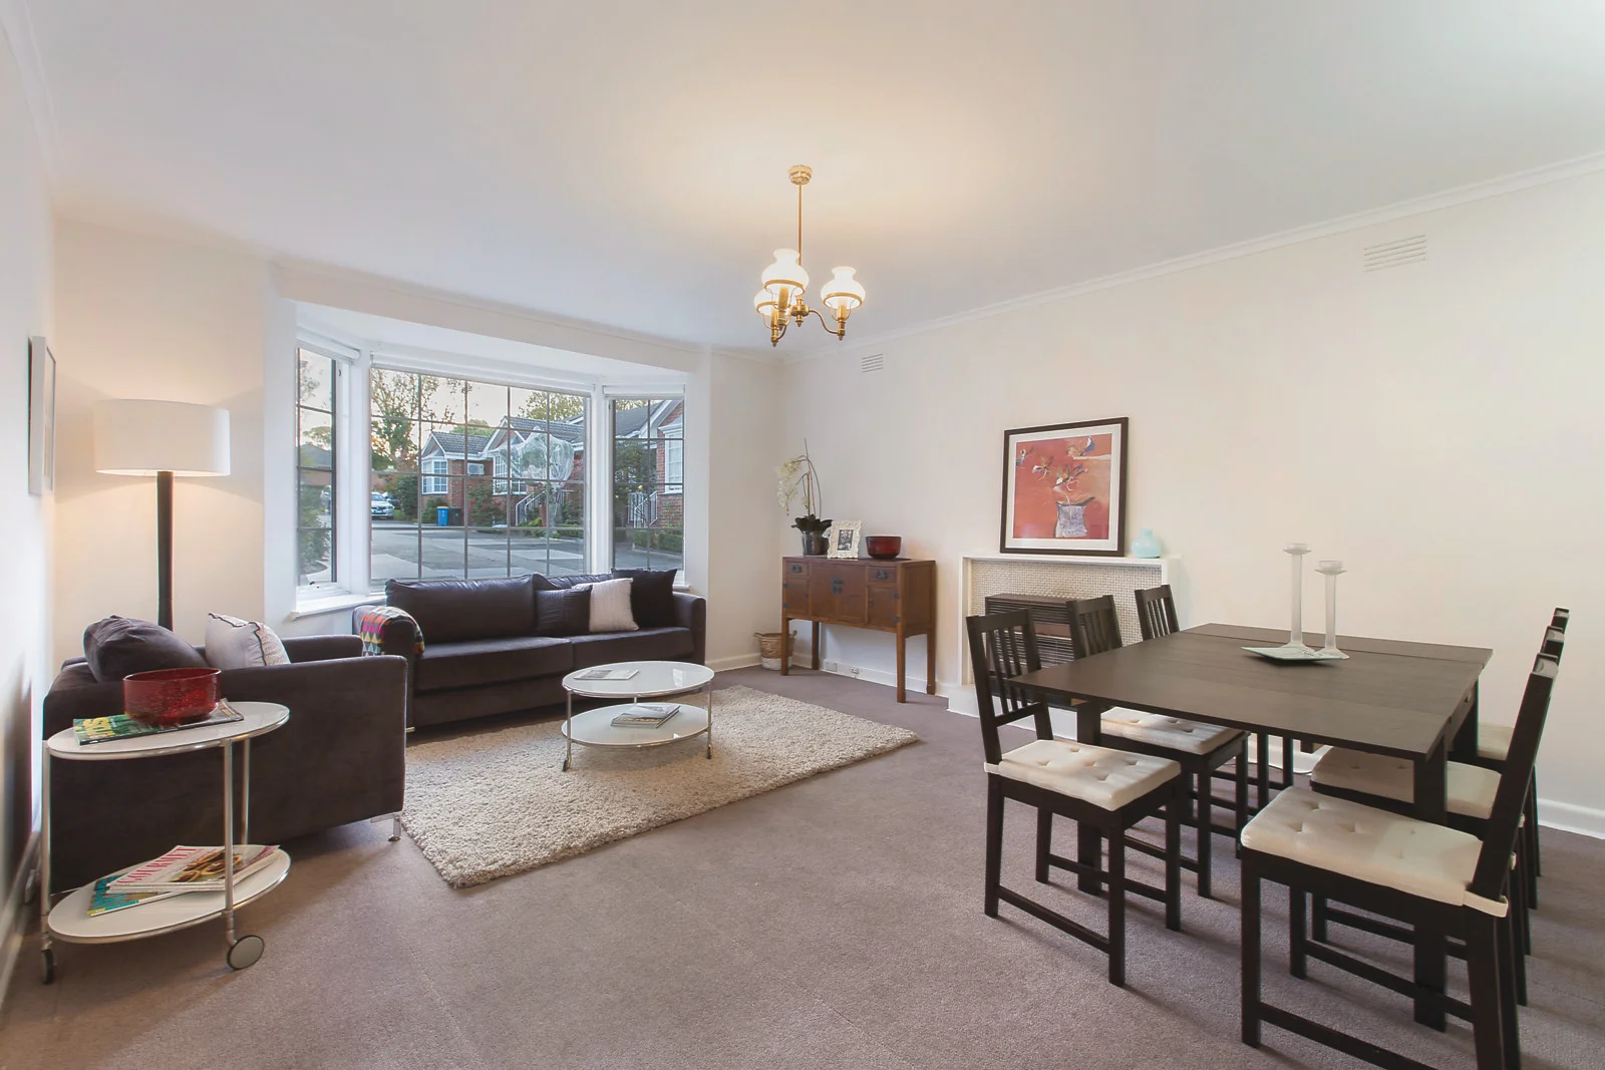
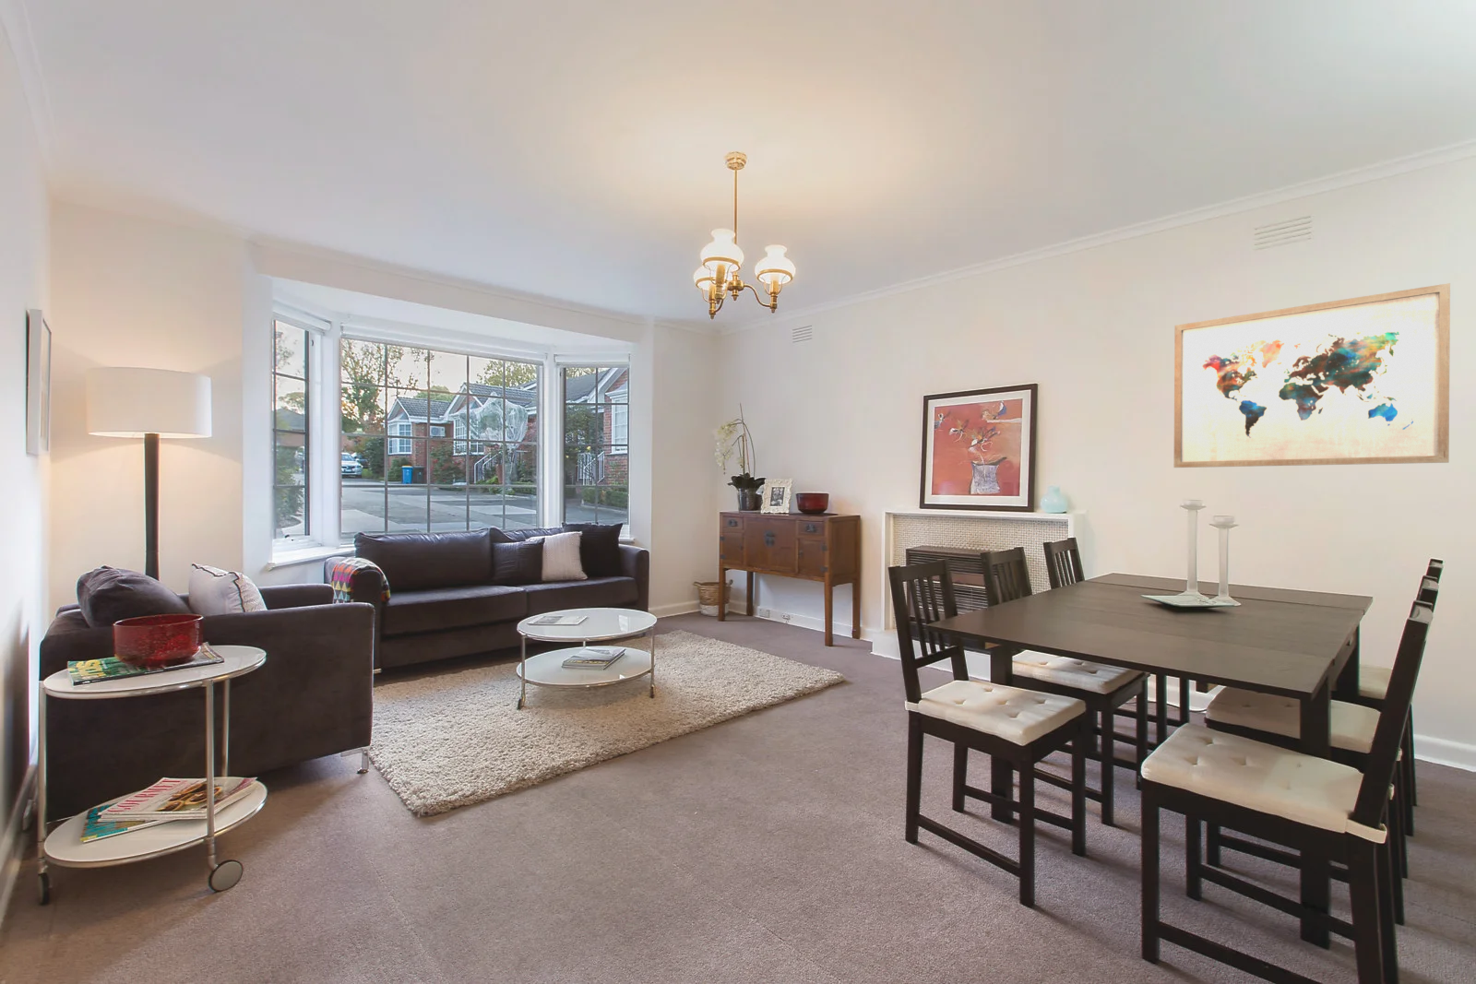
+ wall art (1296, 385)
